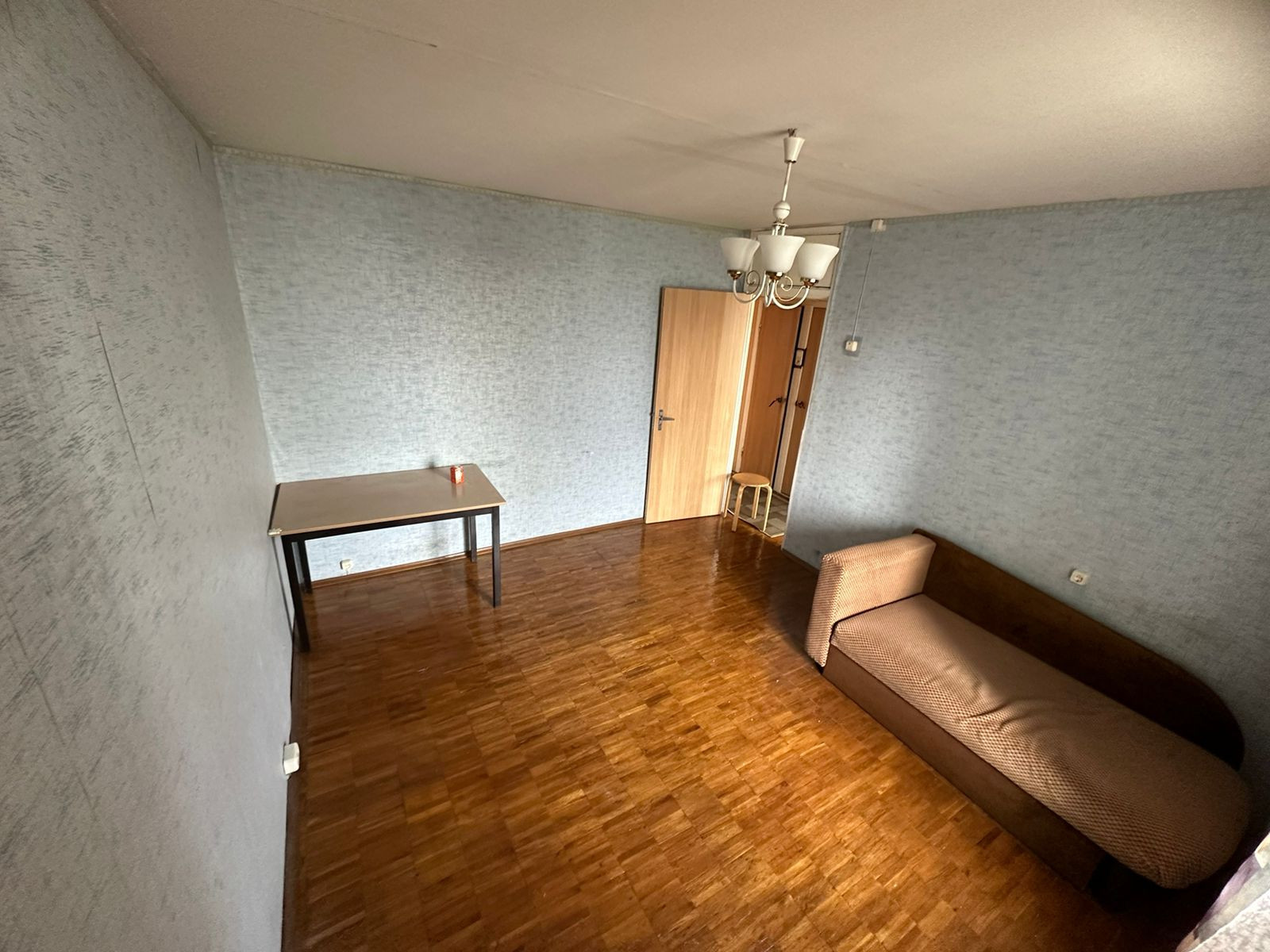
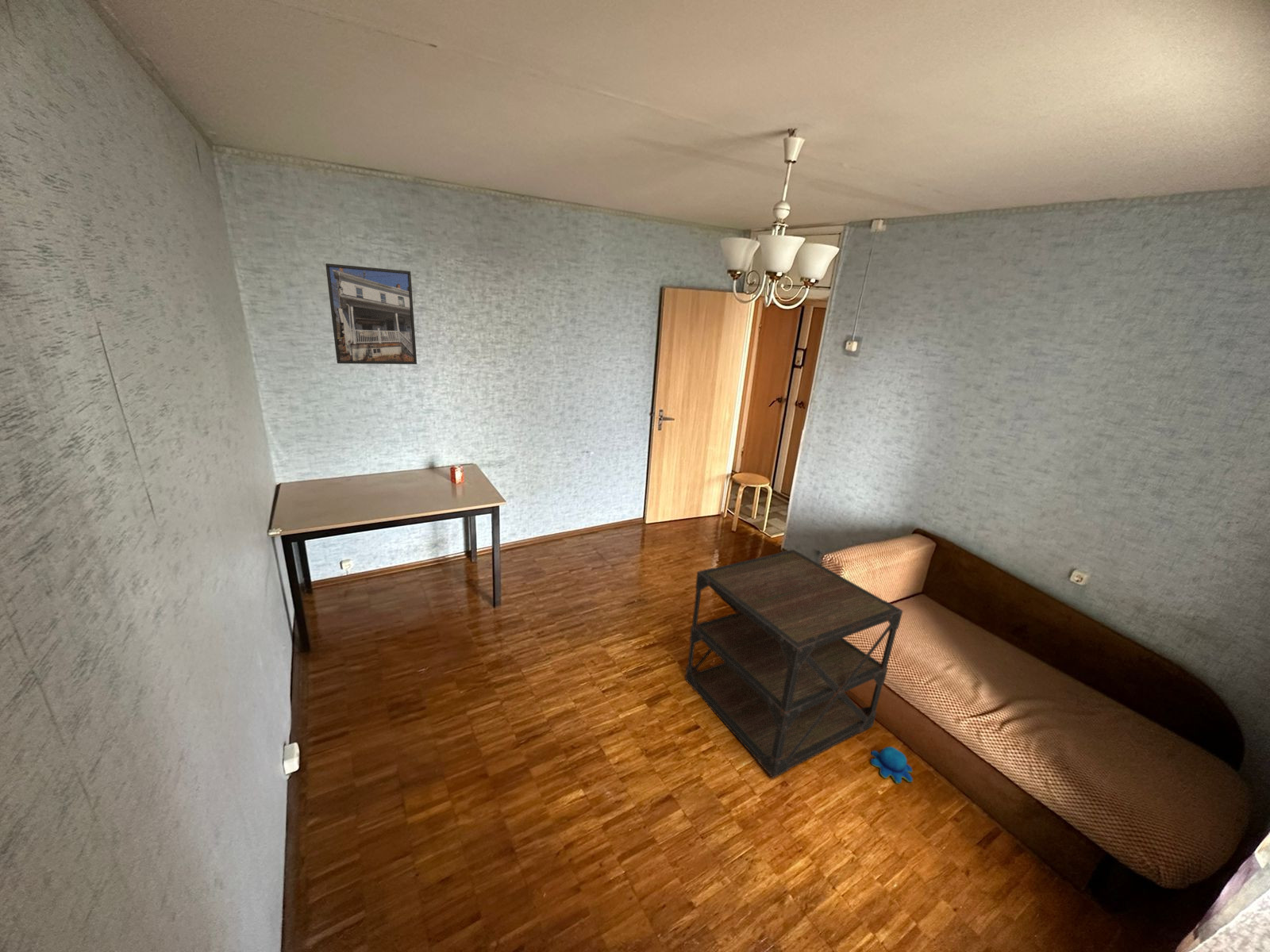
+ plush toy (893, 759)
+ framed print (374, 317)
+ side table (784, 648)
